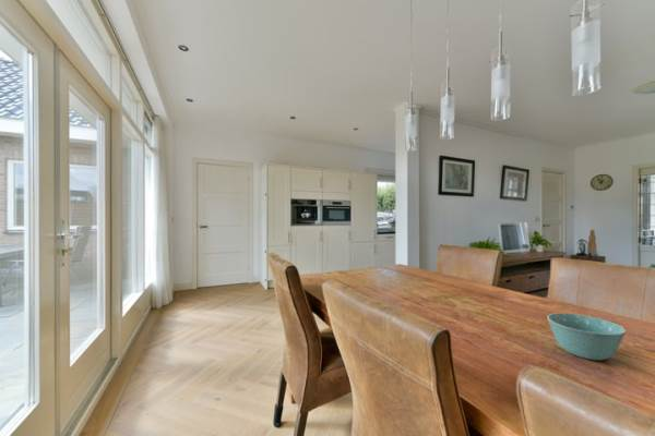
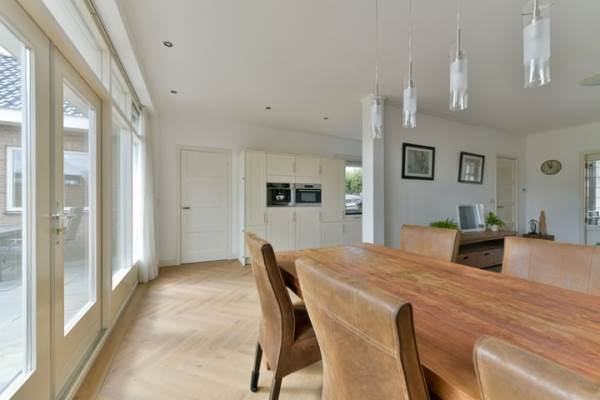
- bowl (583, 337)
